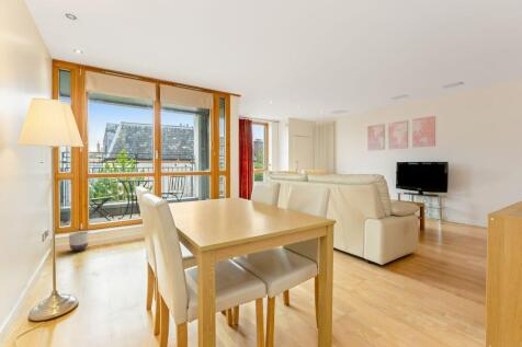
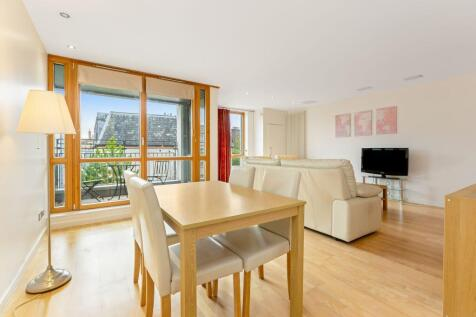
- planter (79, 241)
